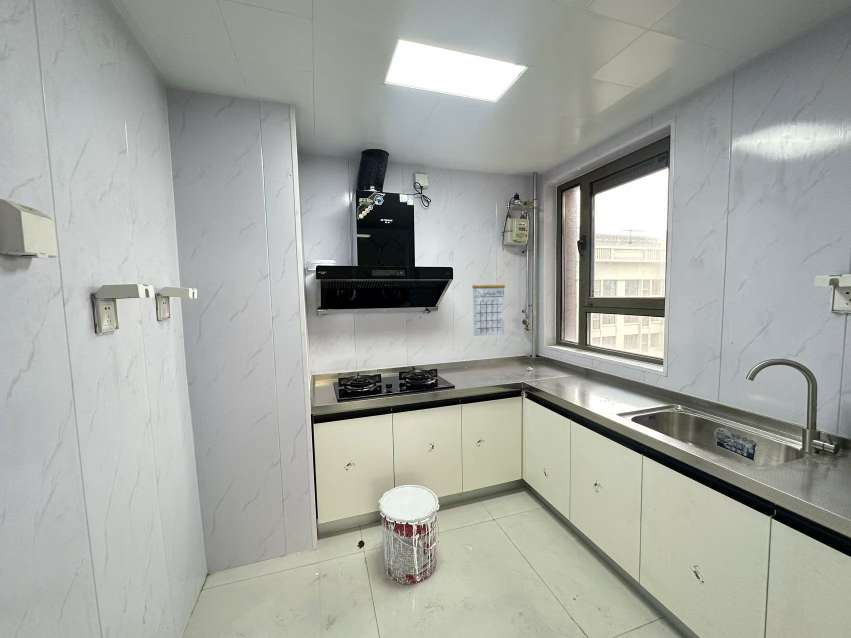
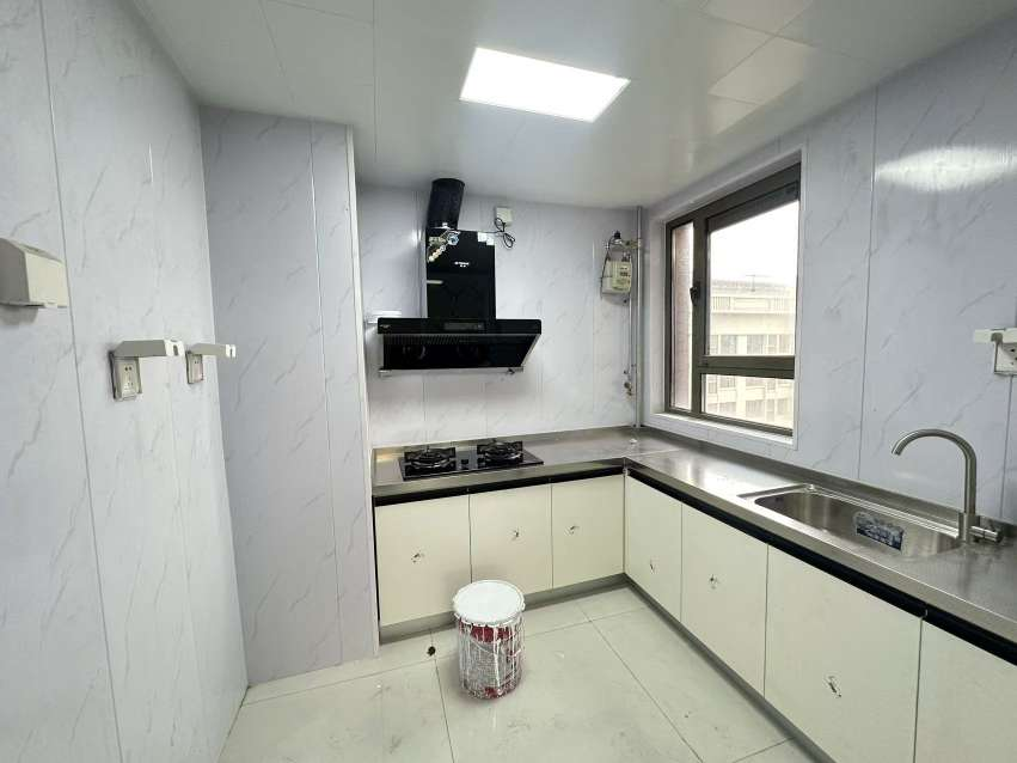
- calendar (488, 304)
